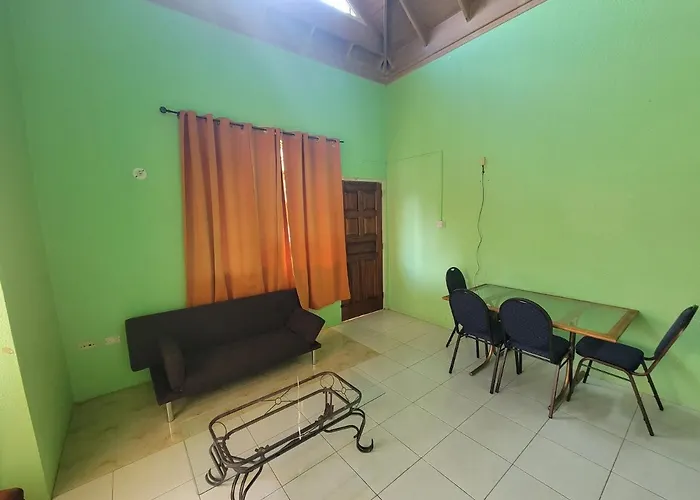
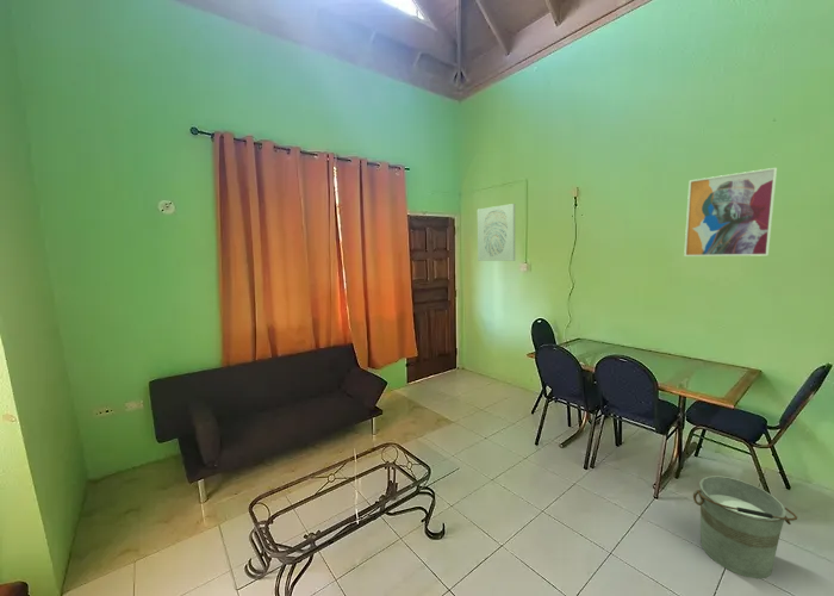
+ bucket (737, 522)
+ wall art (494, 234)
+ wall art (726, 216)
